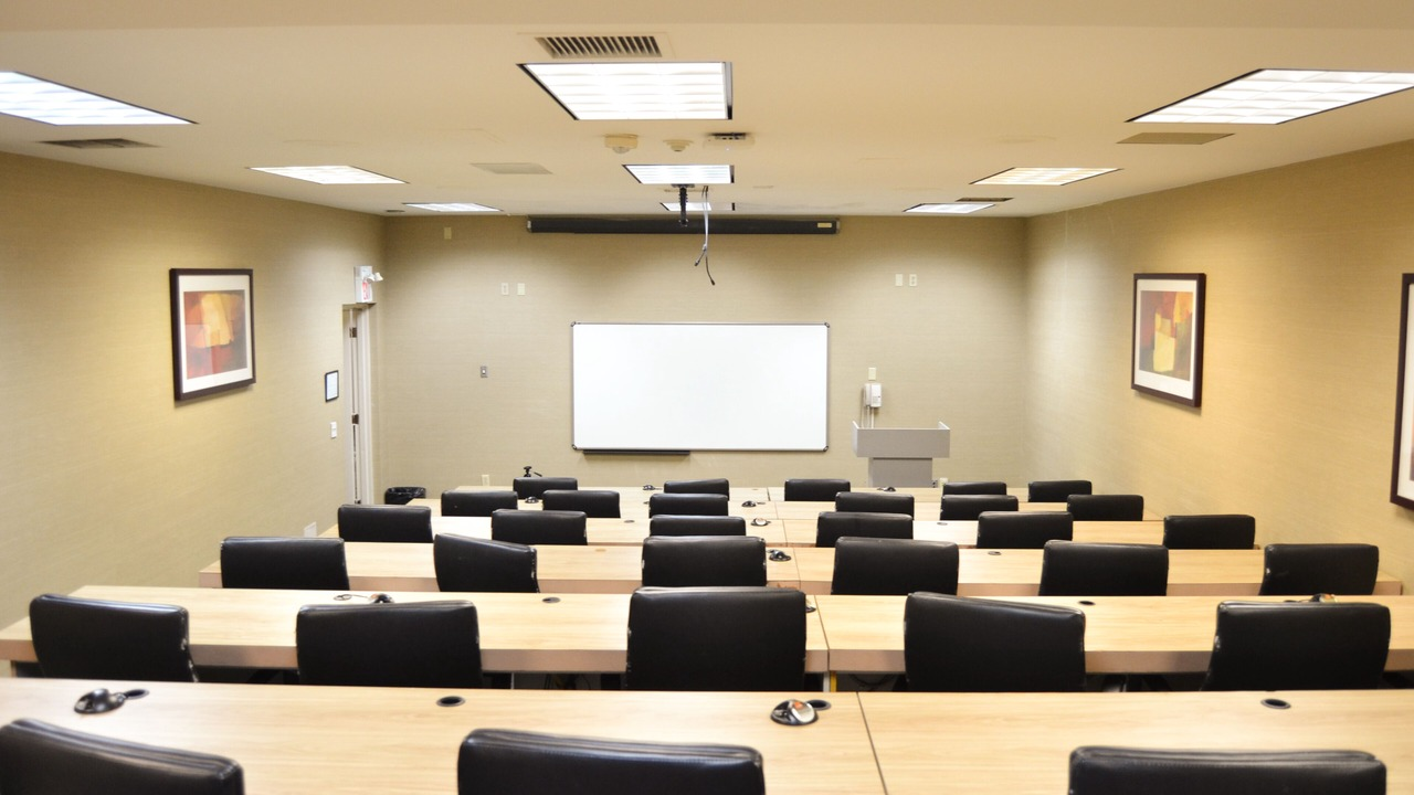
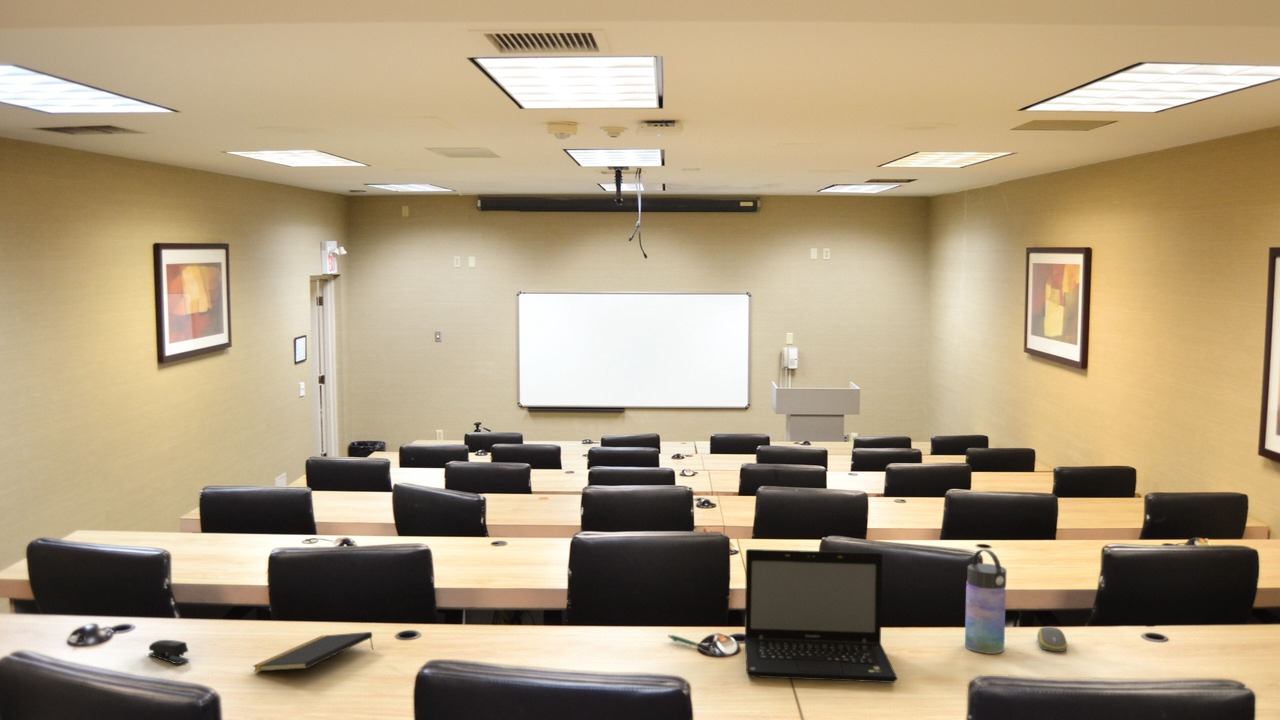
+ computer mouse (1051, 637)
+ water bottle (985, 598)
+ pen (691, 643)
+ laptop (817, 613)
+ stapler (168, 648)
+ notepad (314, 651)
